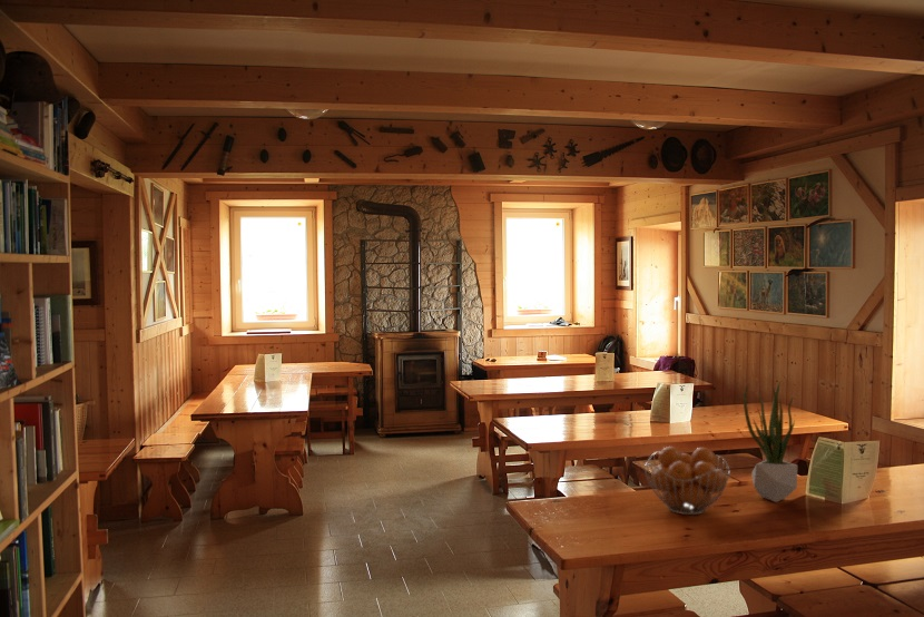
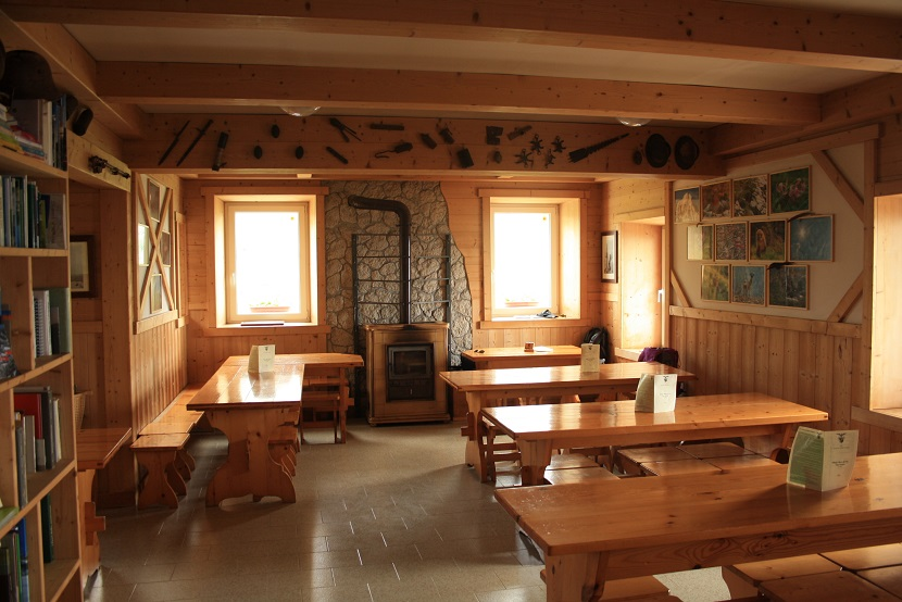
- potted plant (769, 440)
- fruit basket (686, 478)
